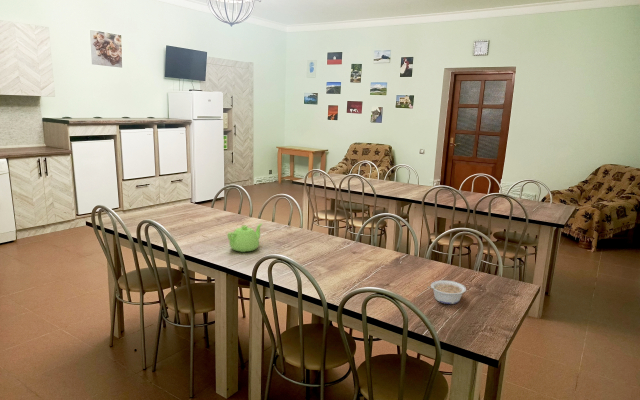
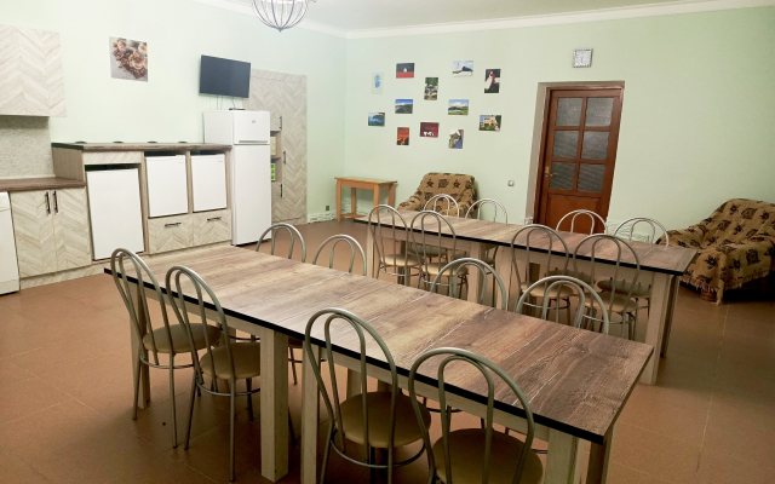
- teapot (245, 237)
- legume (447, 292)
